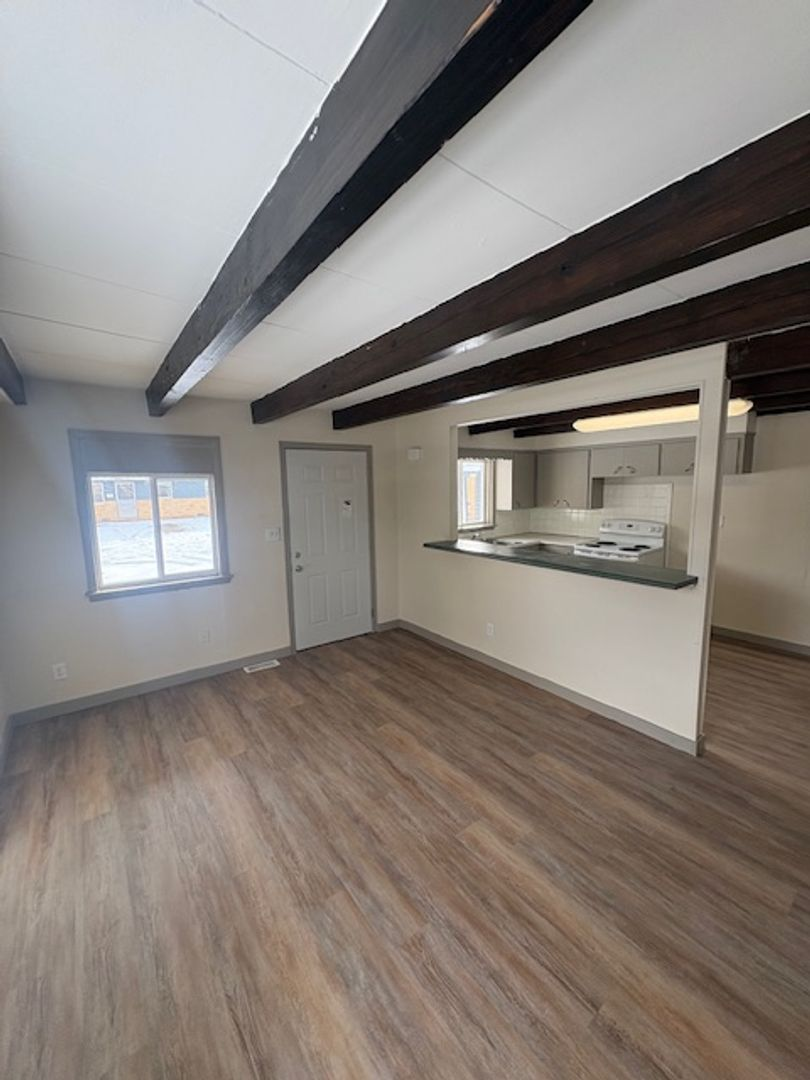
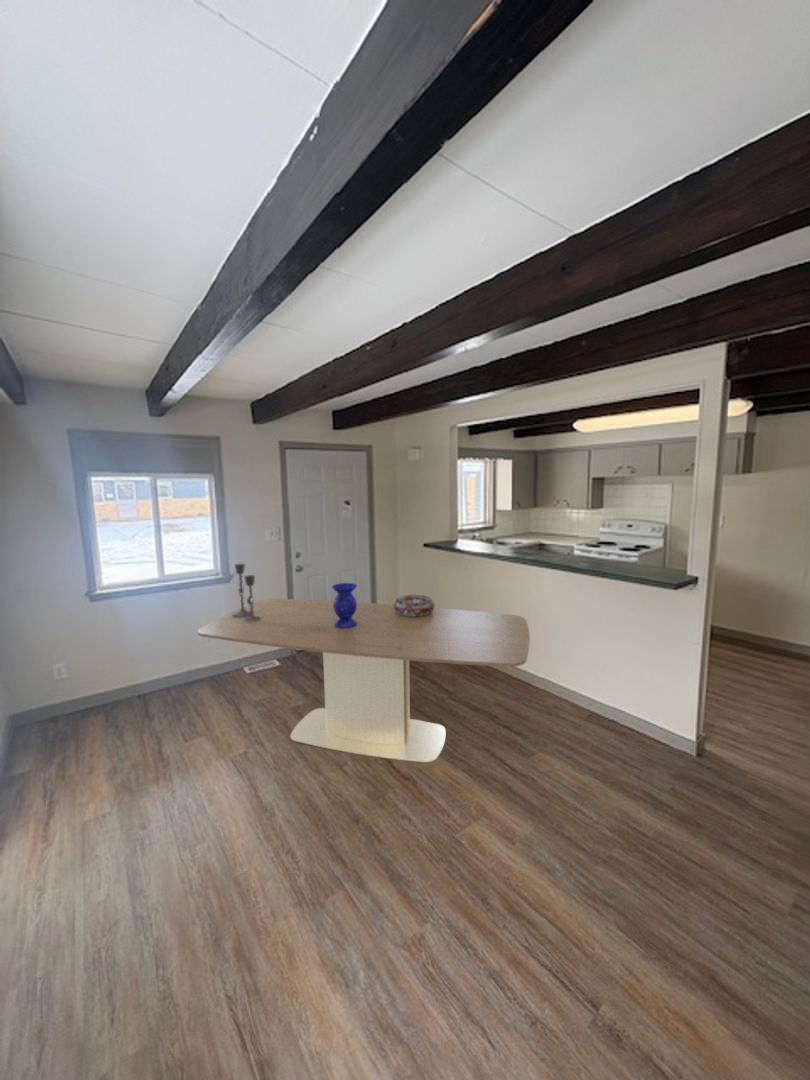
+ vase (345, 605)
+ candlestick (242, 591)
+ decorative bowl (414, 605)
+ dining table (367, 679)
